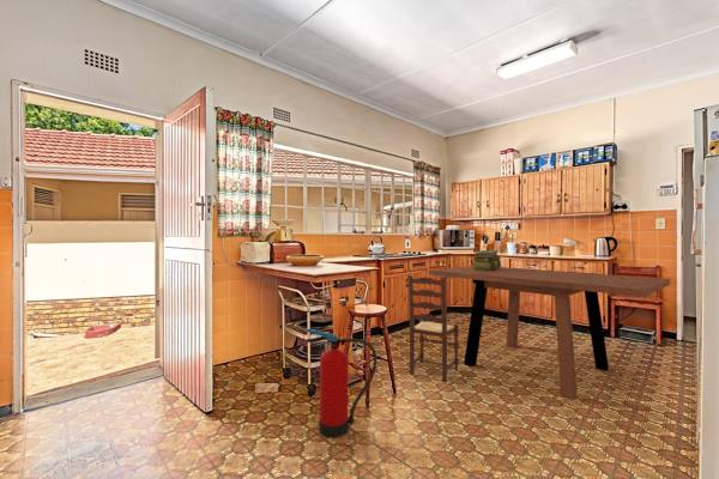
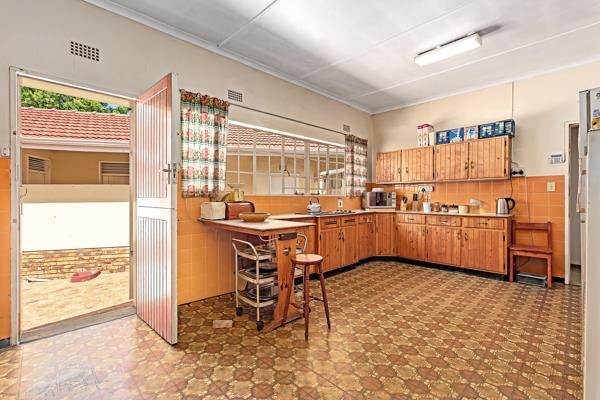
- dining table (518, 320)
- dining chair (433, 323)
- stack of books (487, 260)
- fire extinguisher (342, 377)
